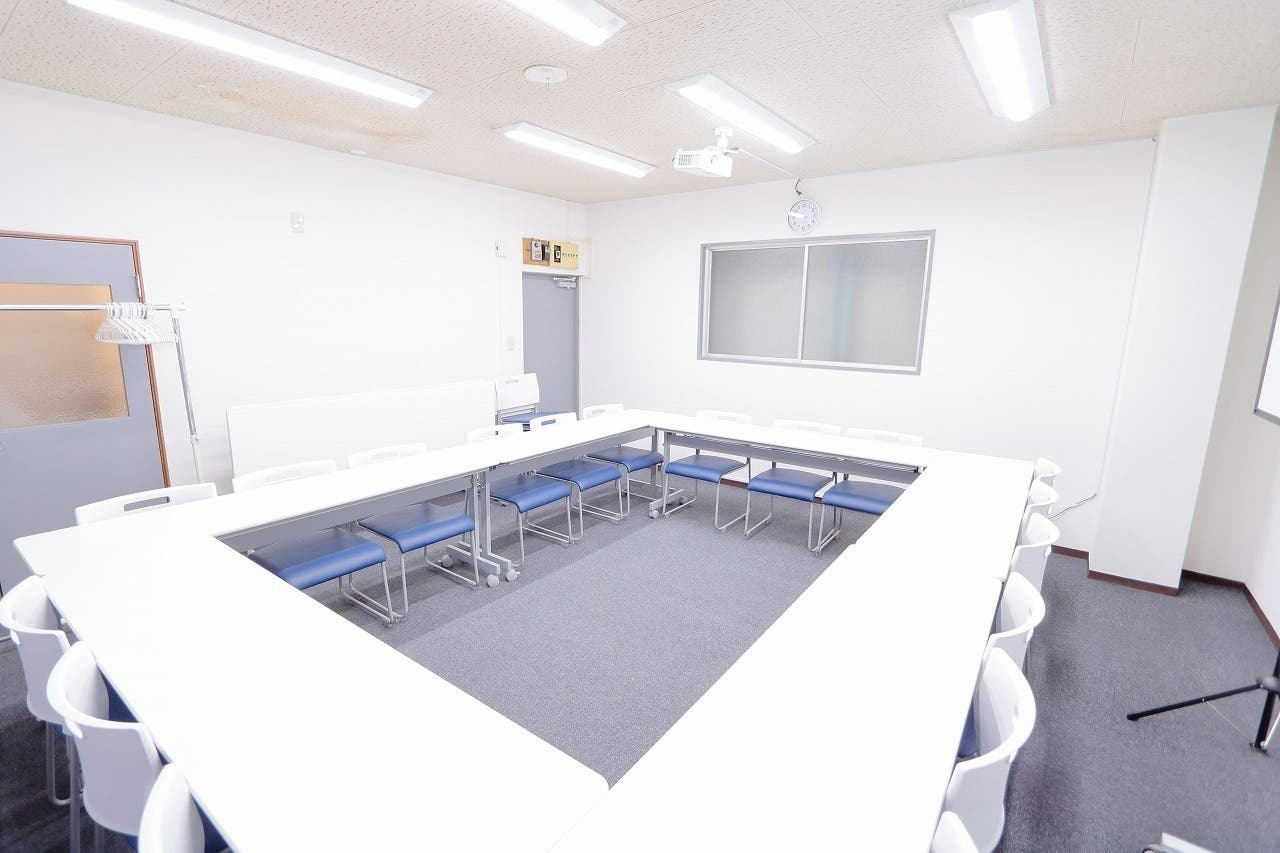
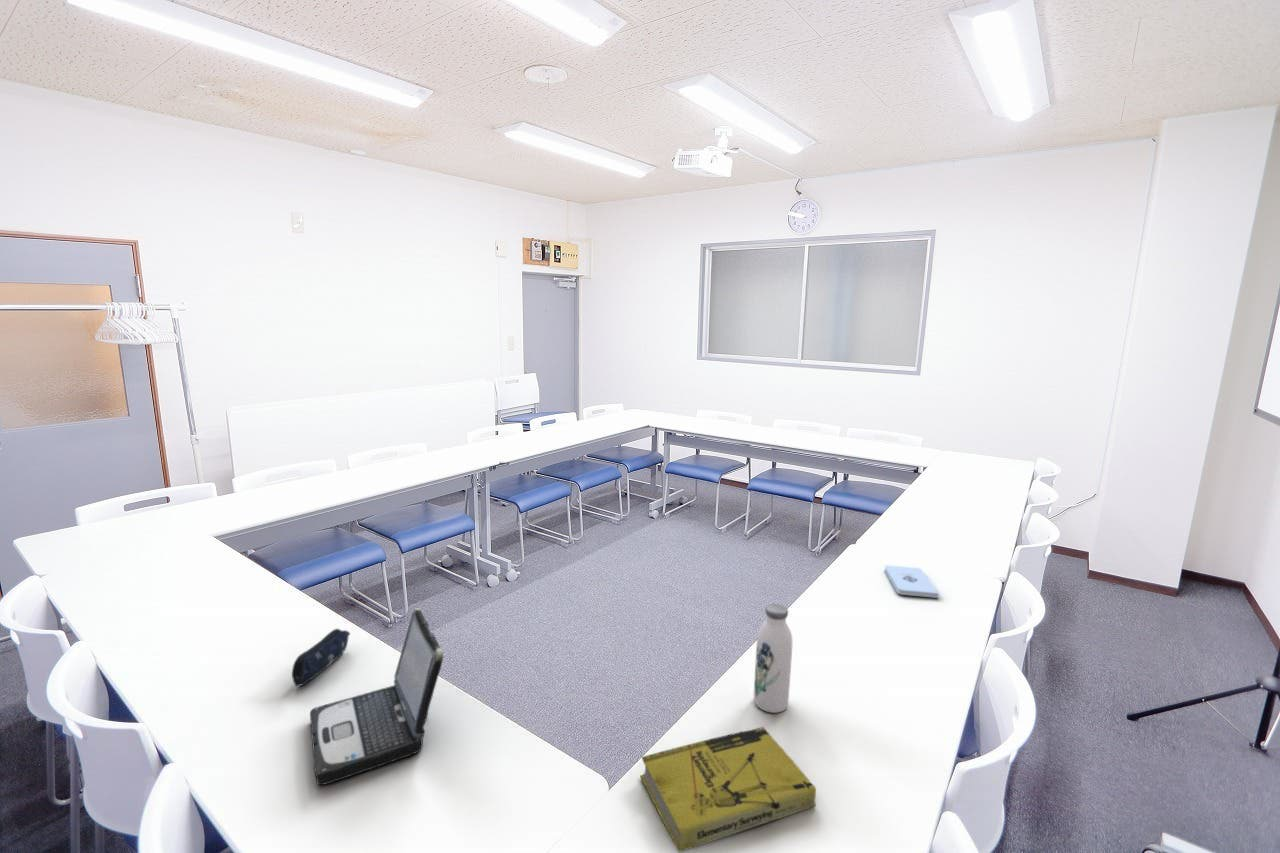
+ book (726, 780)
+ water bottle (773, 656)
+ notepad (909, 580)
+ pencil case (321, 655)
+ laptop (379, 689)
